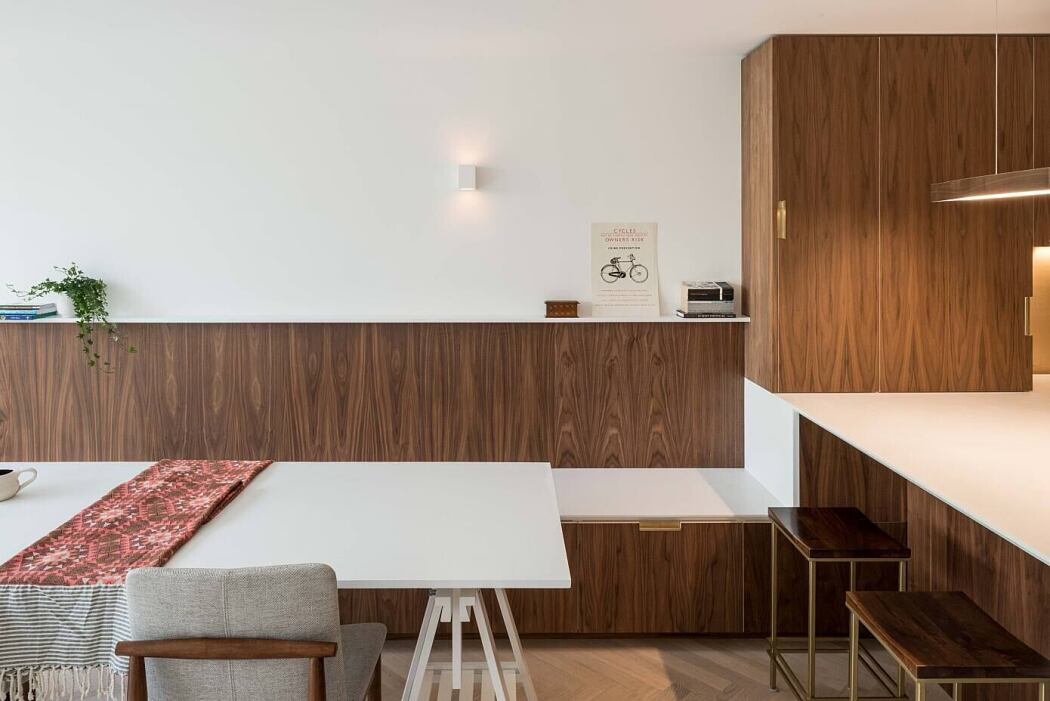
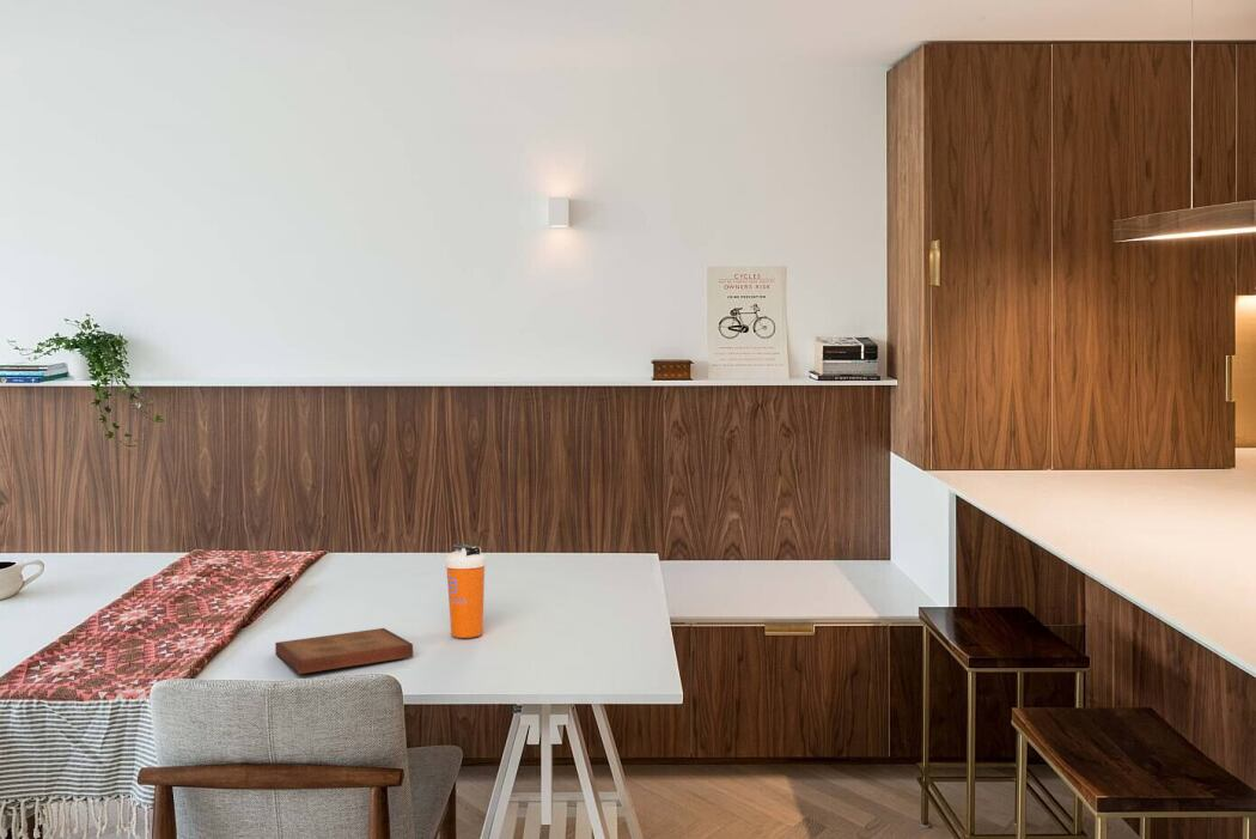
+ shaker bottle (465, 590)
+ book (343, 649)
